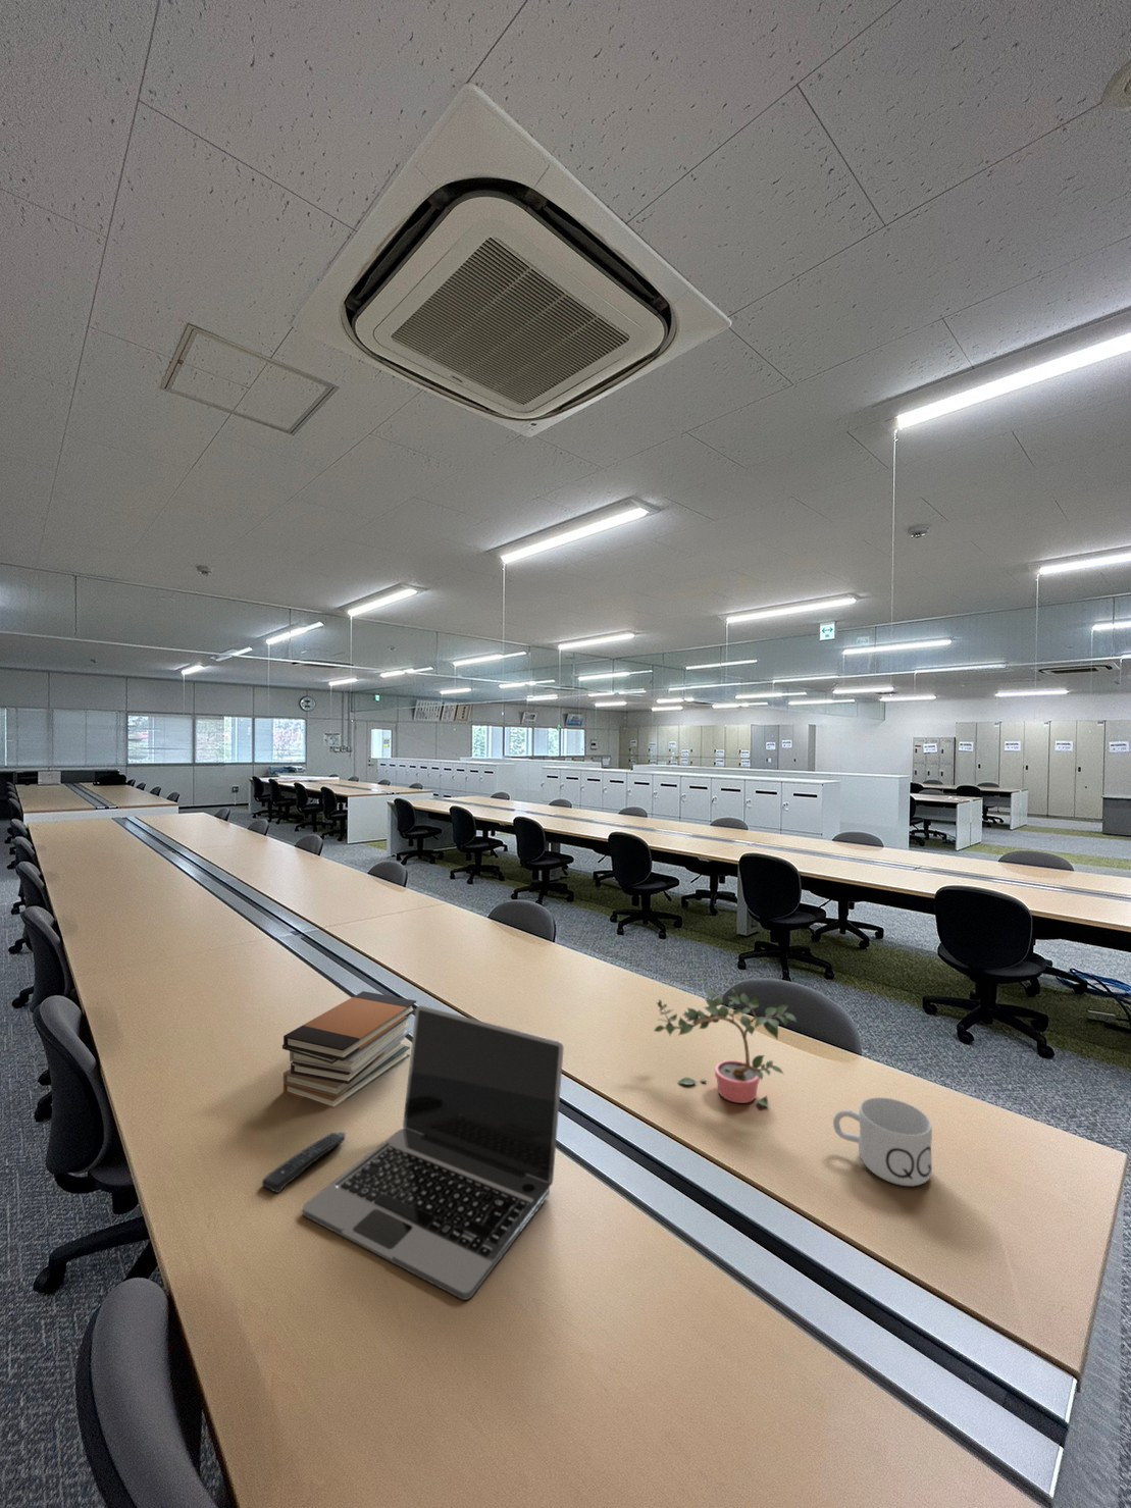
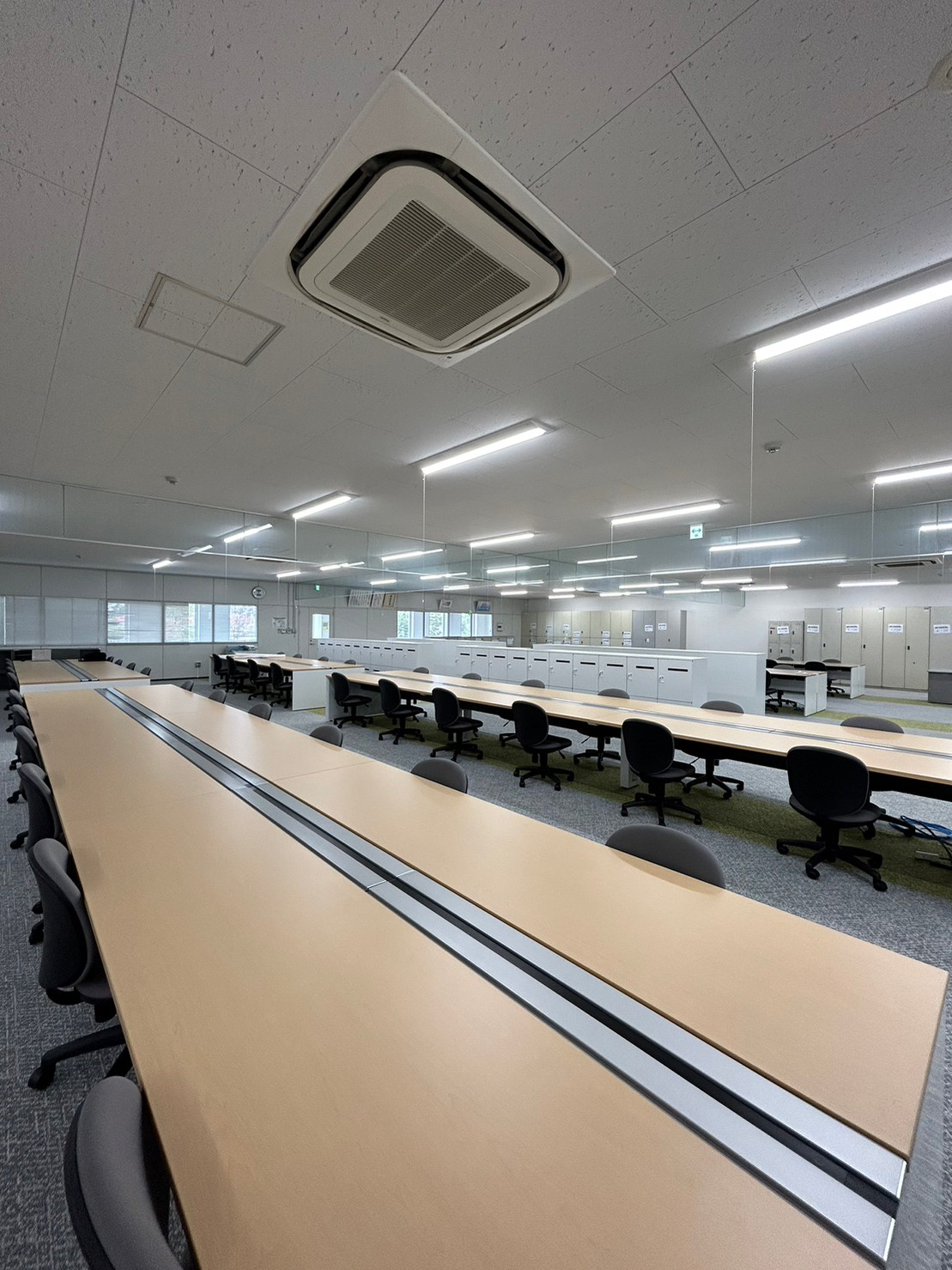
- remote control (308, 1158)
- potted plant (716, 1021)
- book stack (353, 1044)
- mug (880, 1136)
- laptop (437, 1124)
